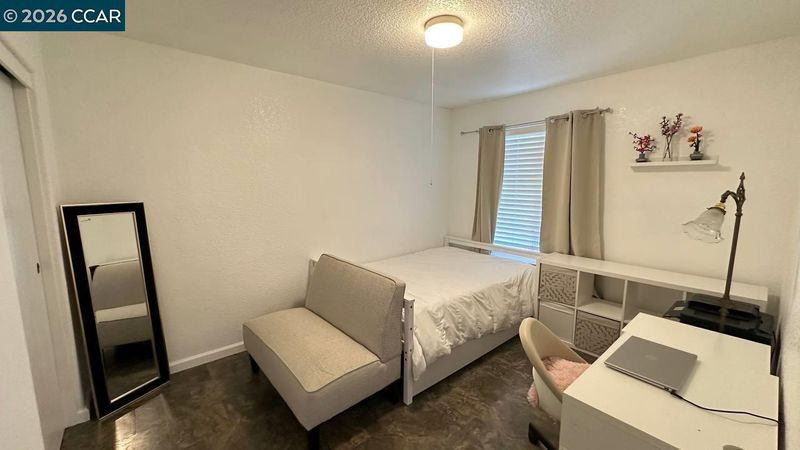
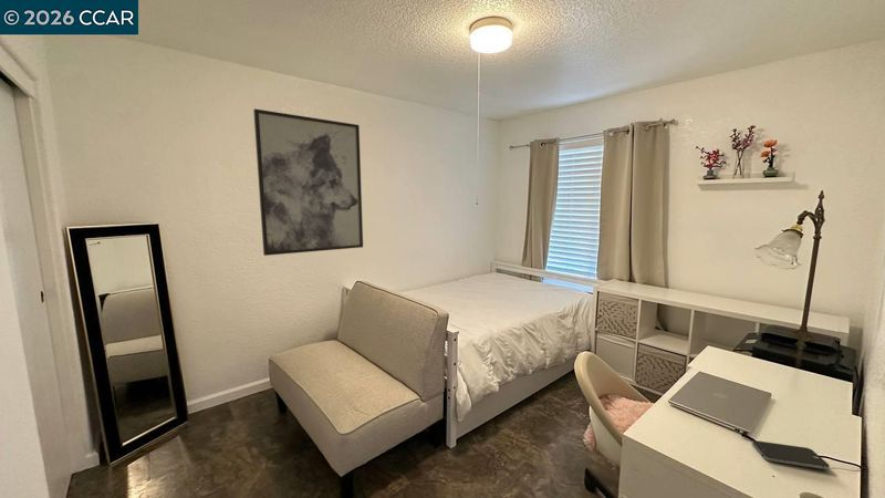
+ smartphone (788, 454)
+ wall art (314, 186)
